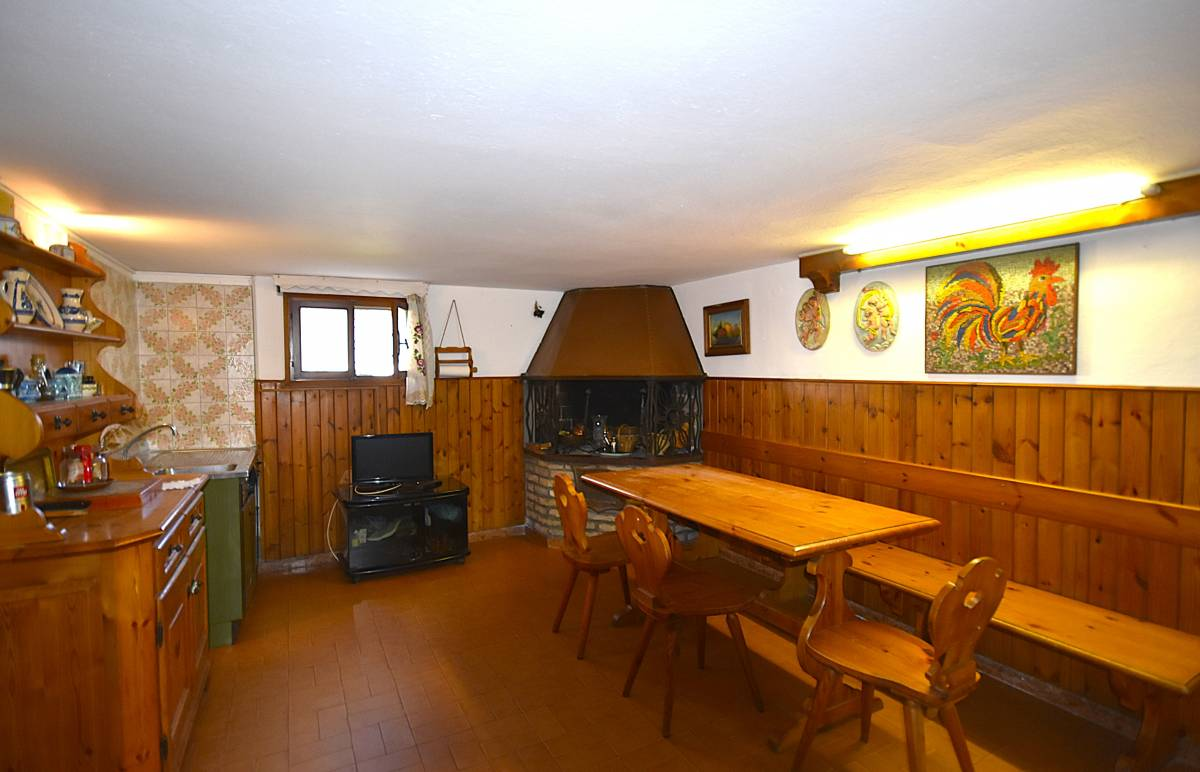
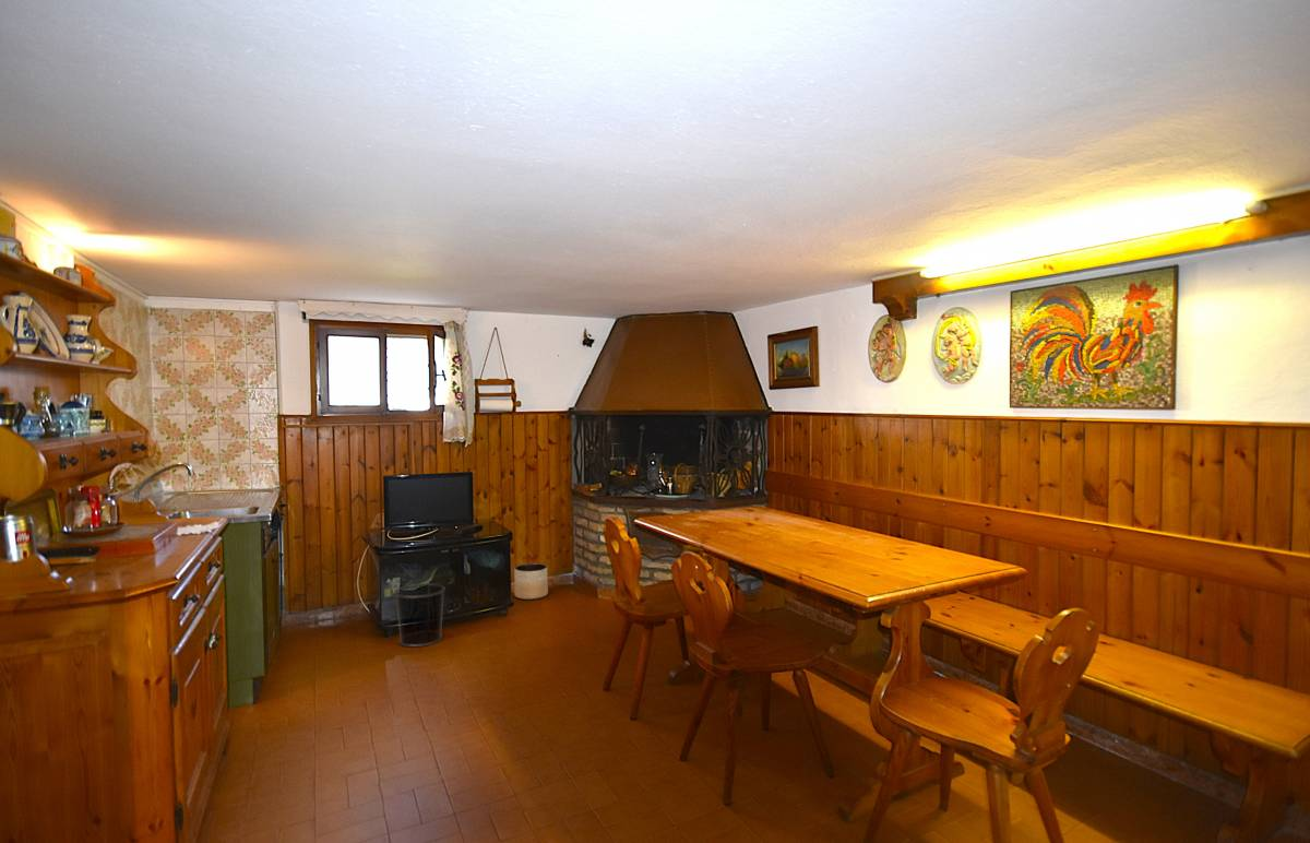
+ trash can (420, 615)
+ planter (531, 581)
